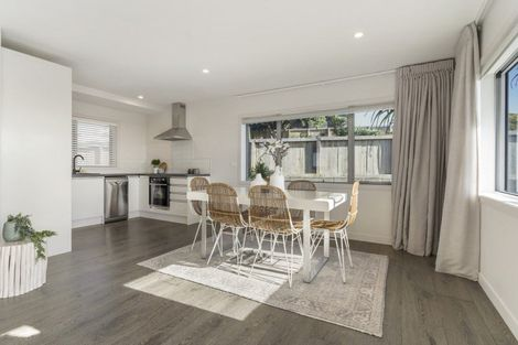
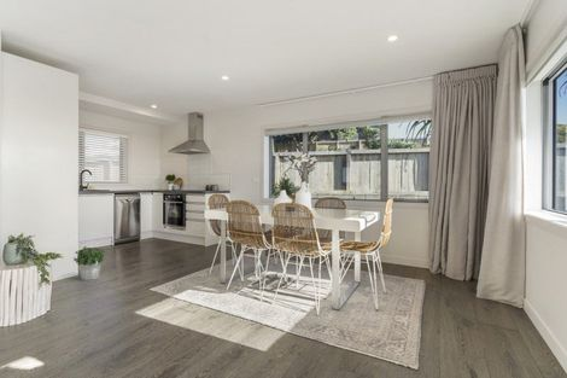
+ potted plant (89, 262)
